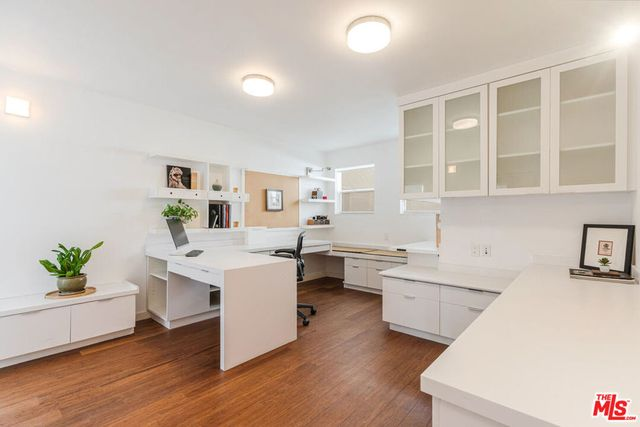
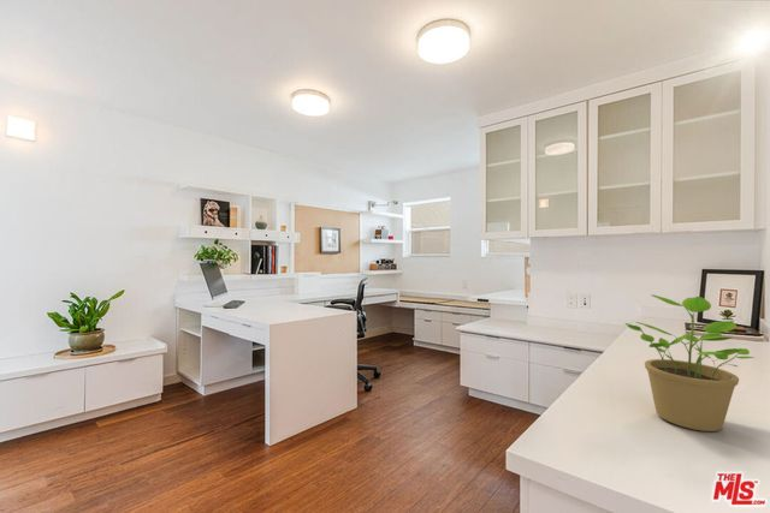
+ potted plant (697, 360)
